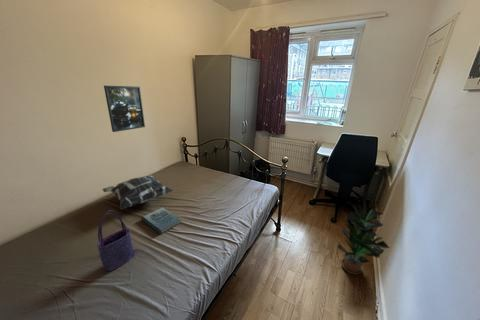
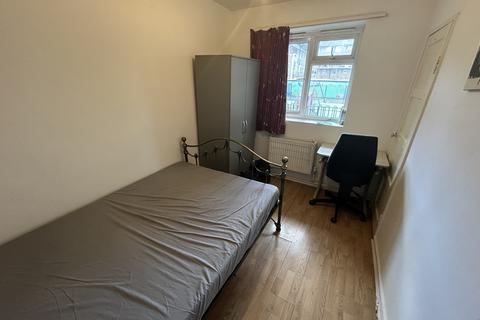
- decorative pillow (137, 189)
- tote bag (114, 238)
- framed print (126, 108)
- book (161, 219)
- potted plant (363, 242)
